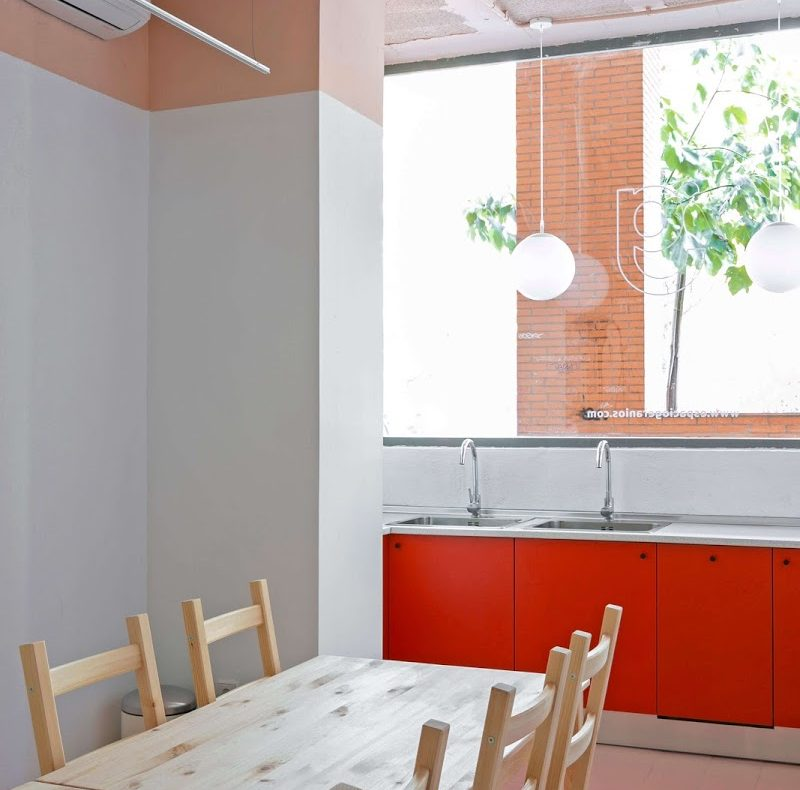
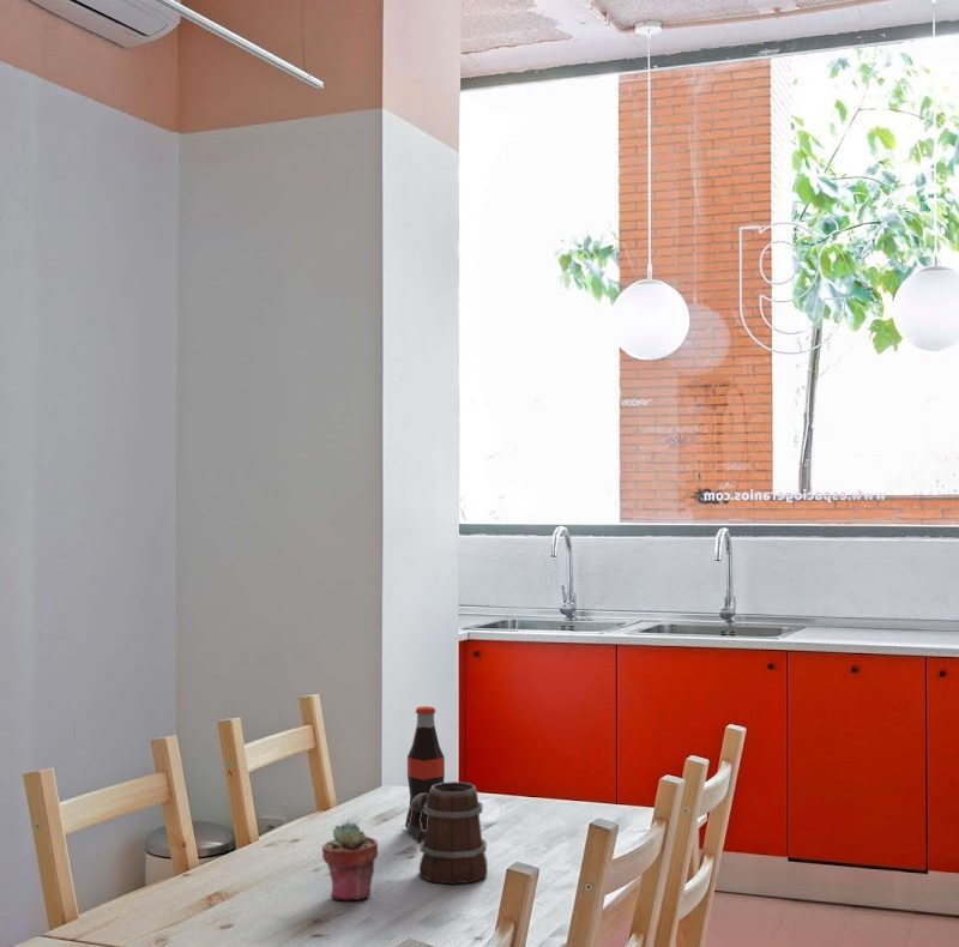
+ potted succulent (350, 858)
+ mug (444, 828)
+ bottle (426, 767)
